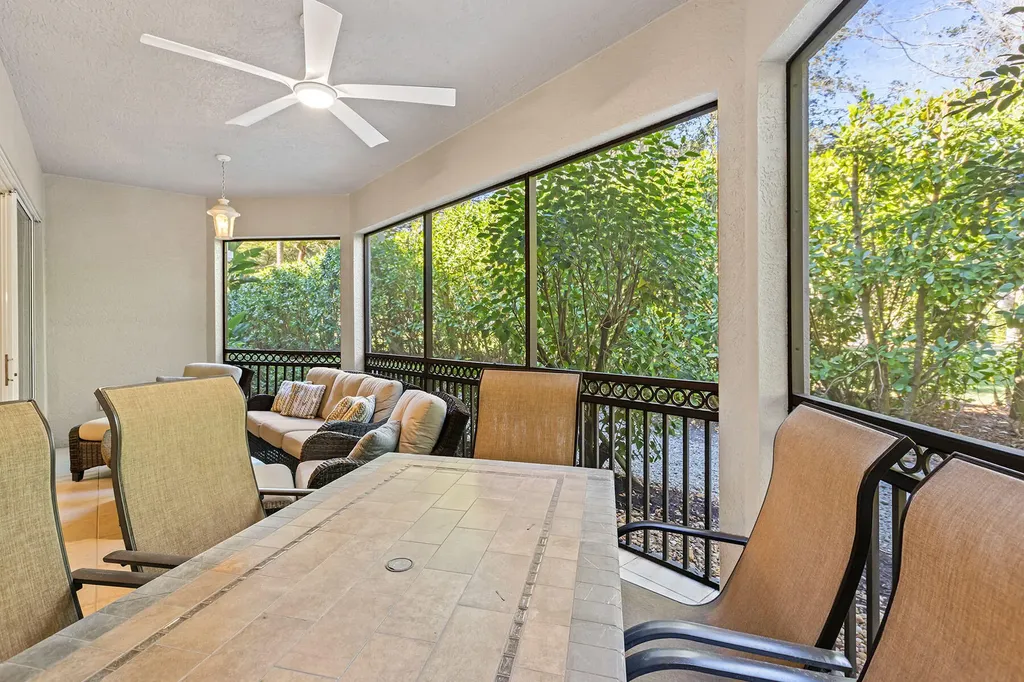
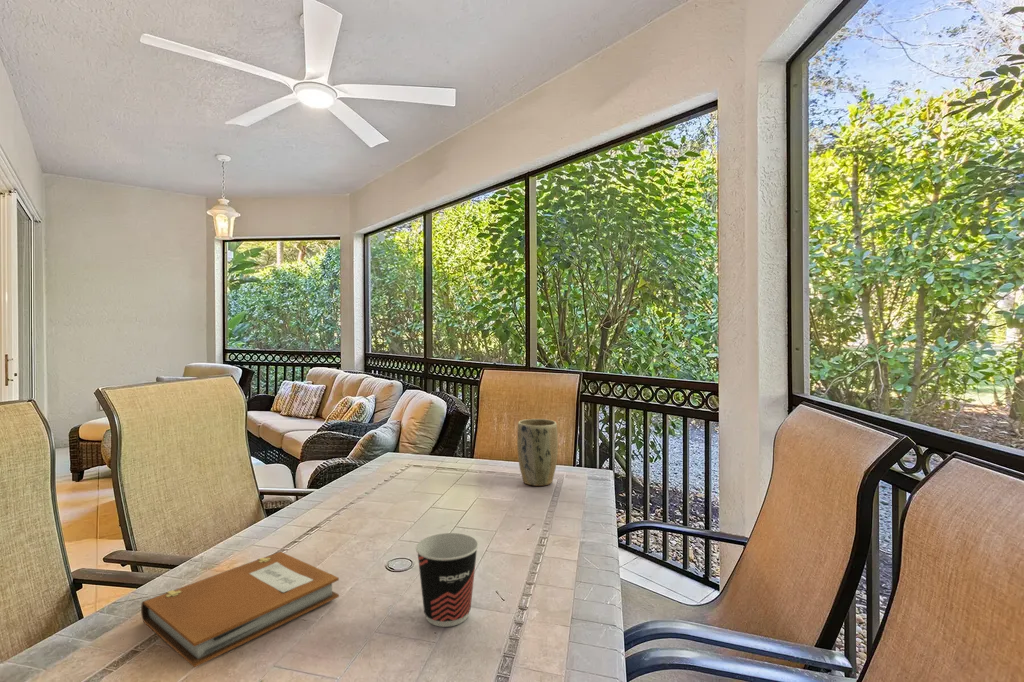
+ notebook (247, 596)
+ cup (447, 579)
+ plant pot (537, 451)
